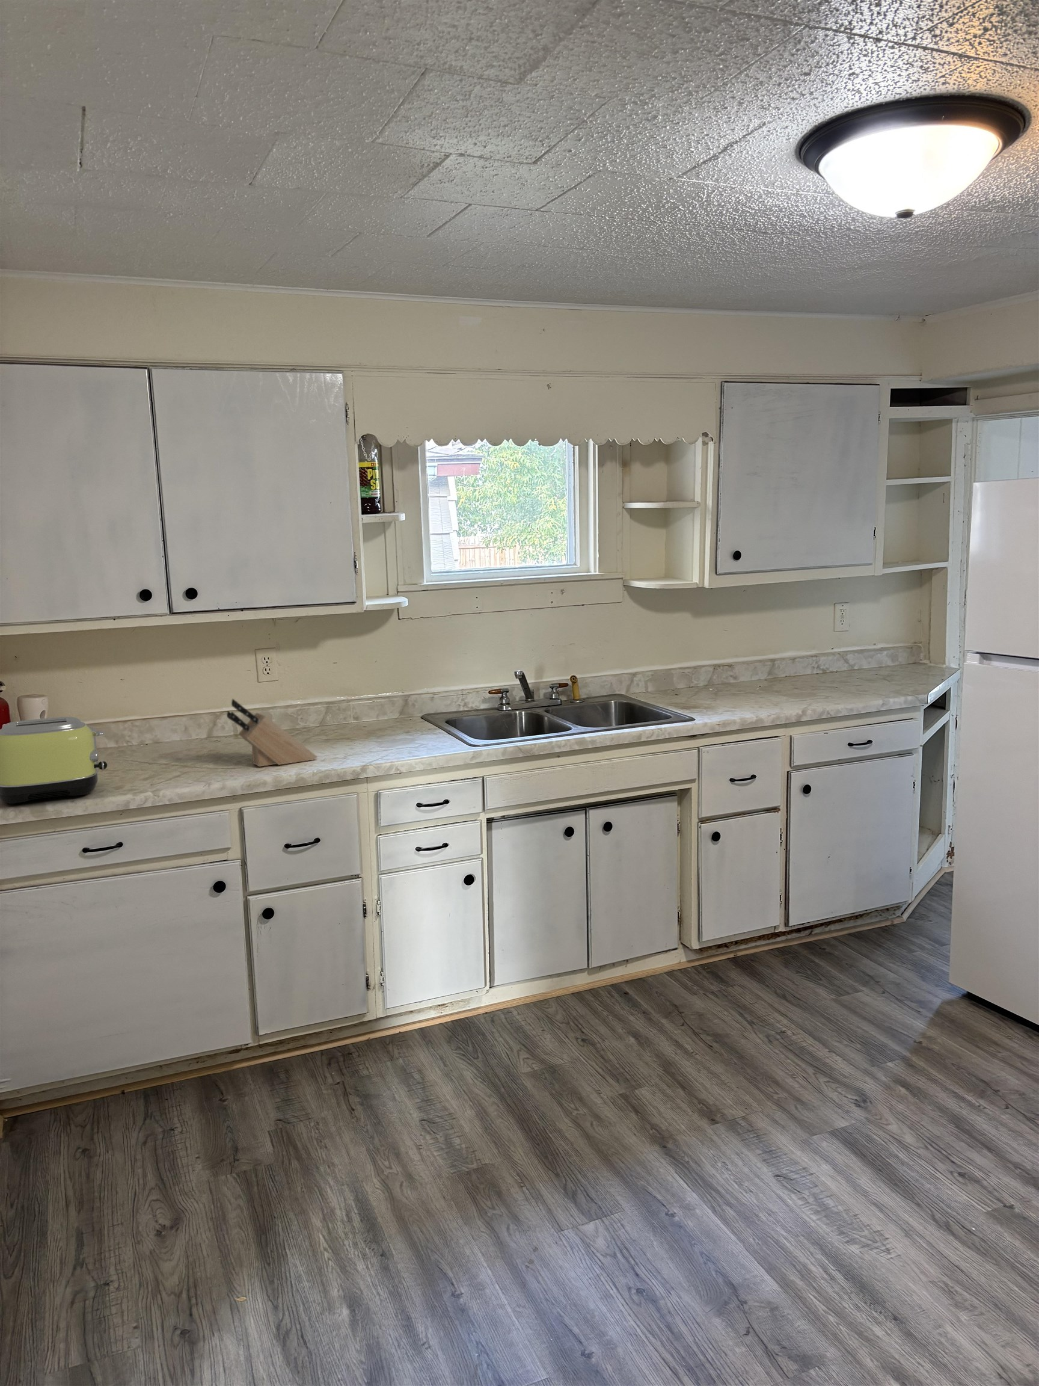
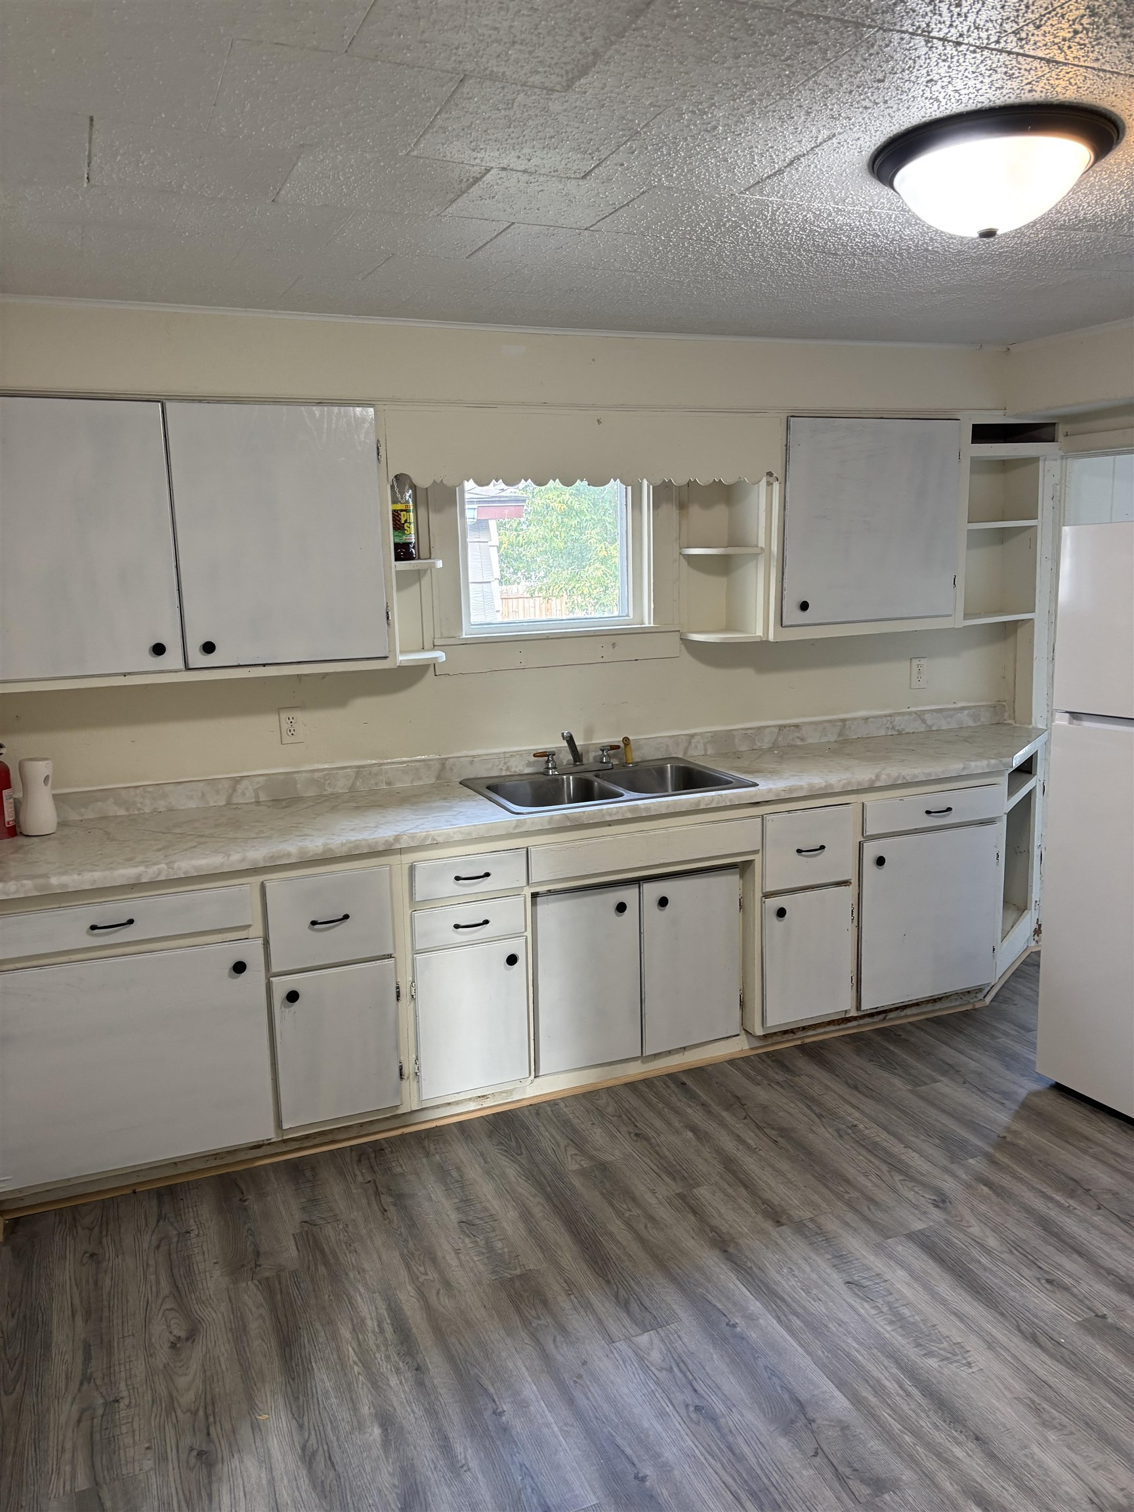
- toaster (49, 758)
- knife block (271, 730)
